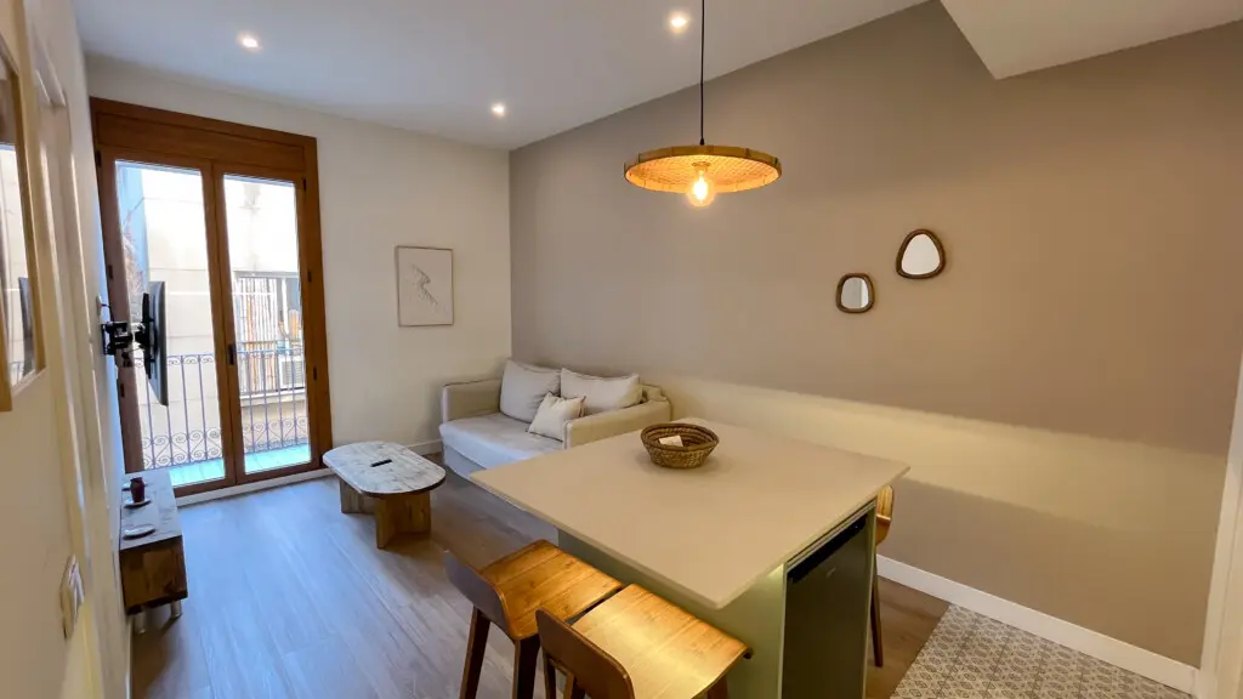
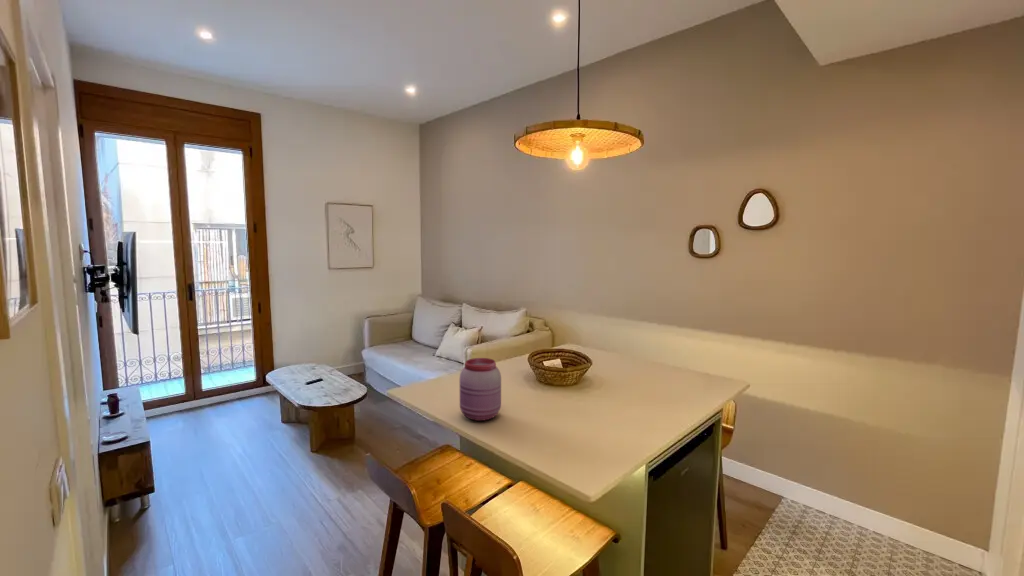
+ jar (480, 388)
